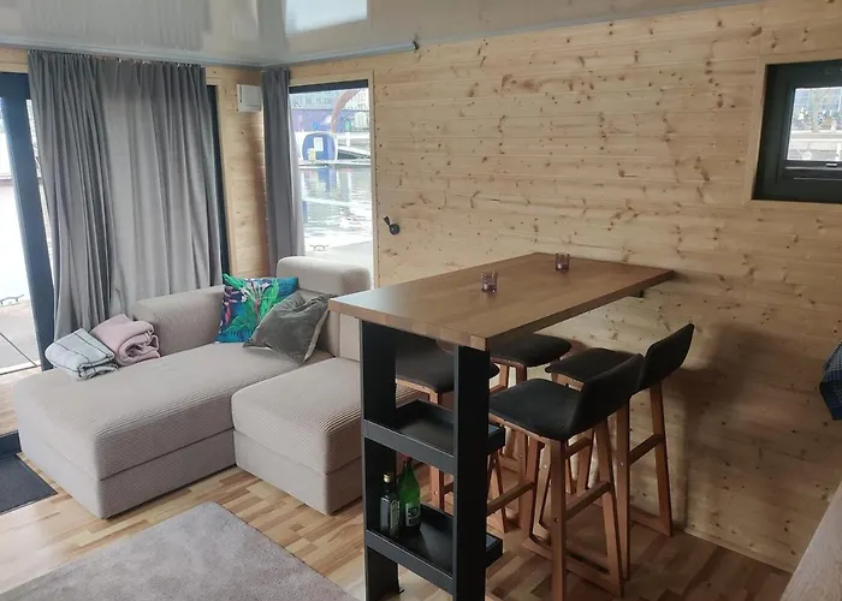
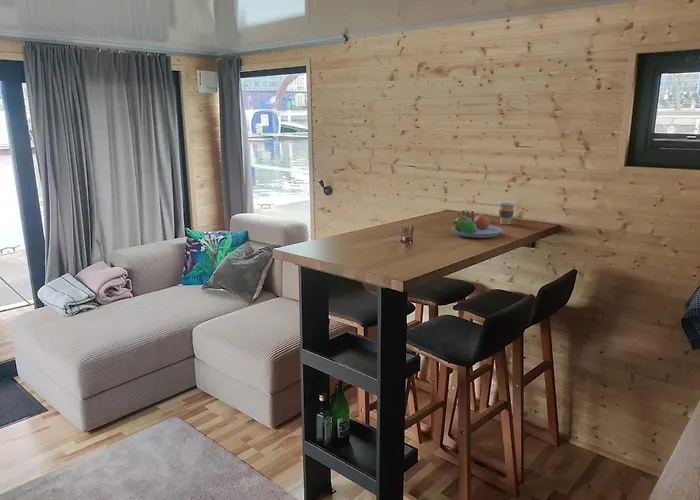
+ fruit bowl (474, 224)
+ coffee cup (506, 212)
